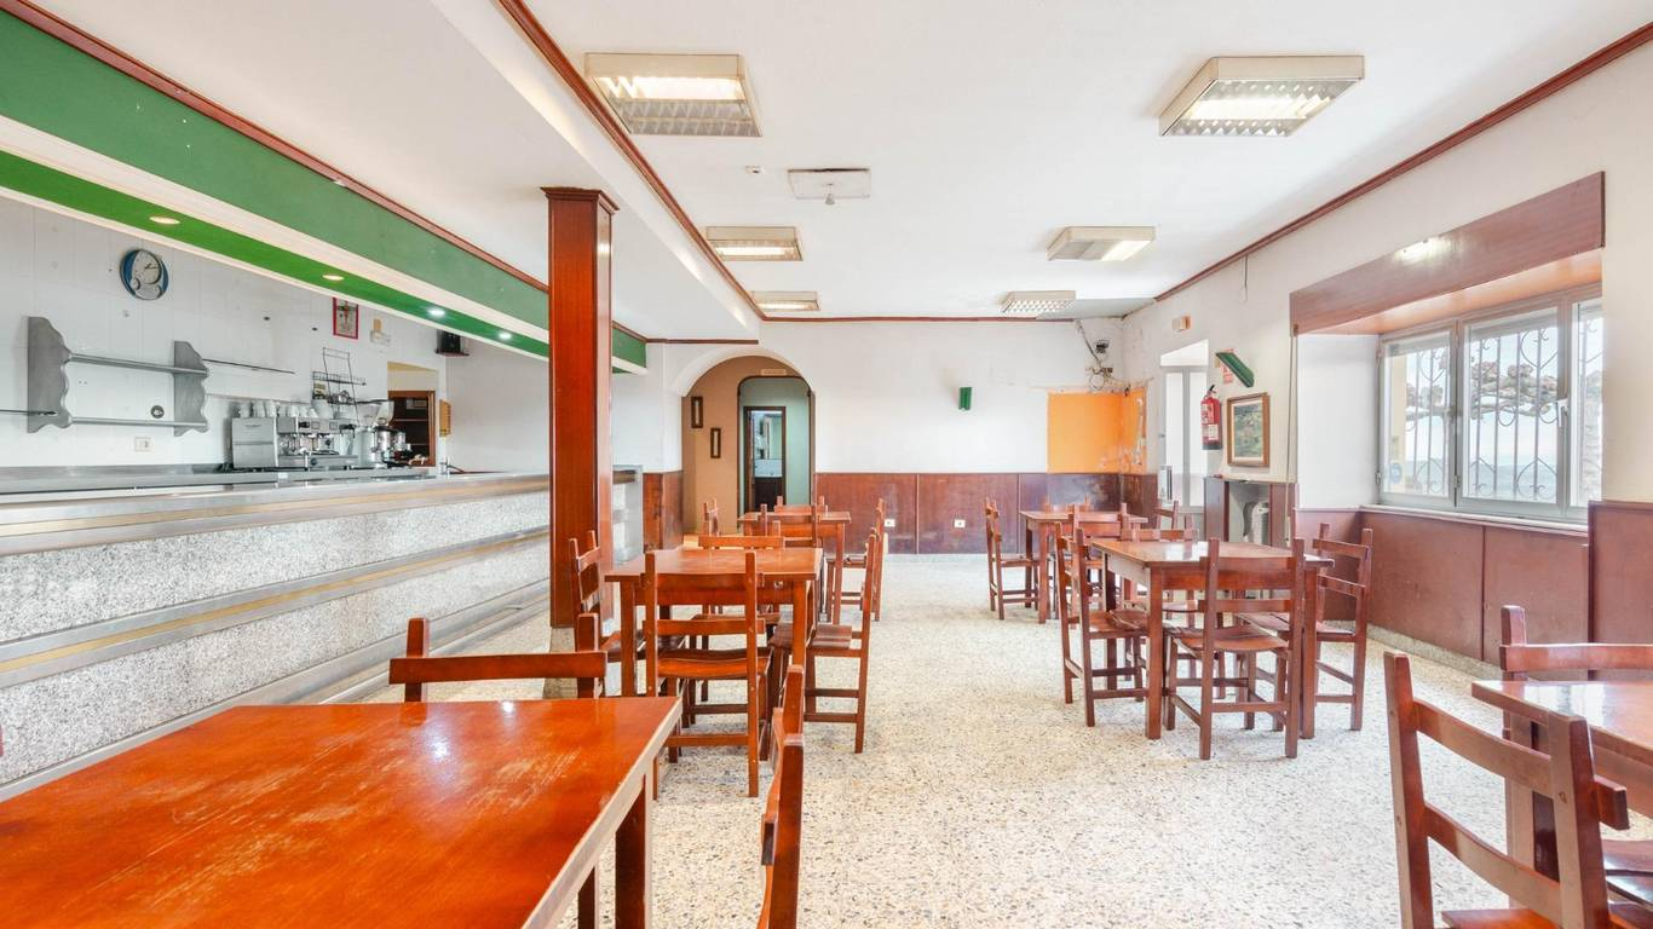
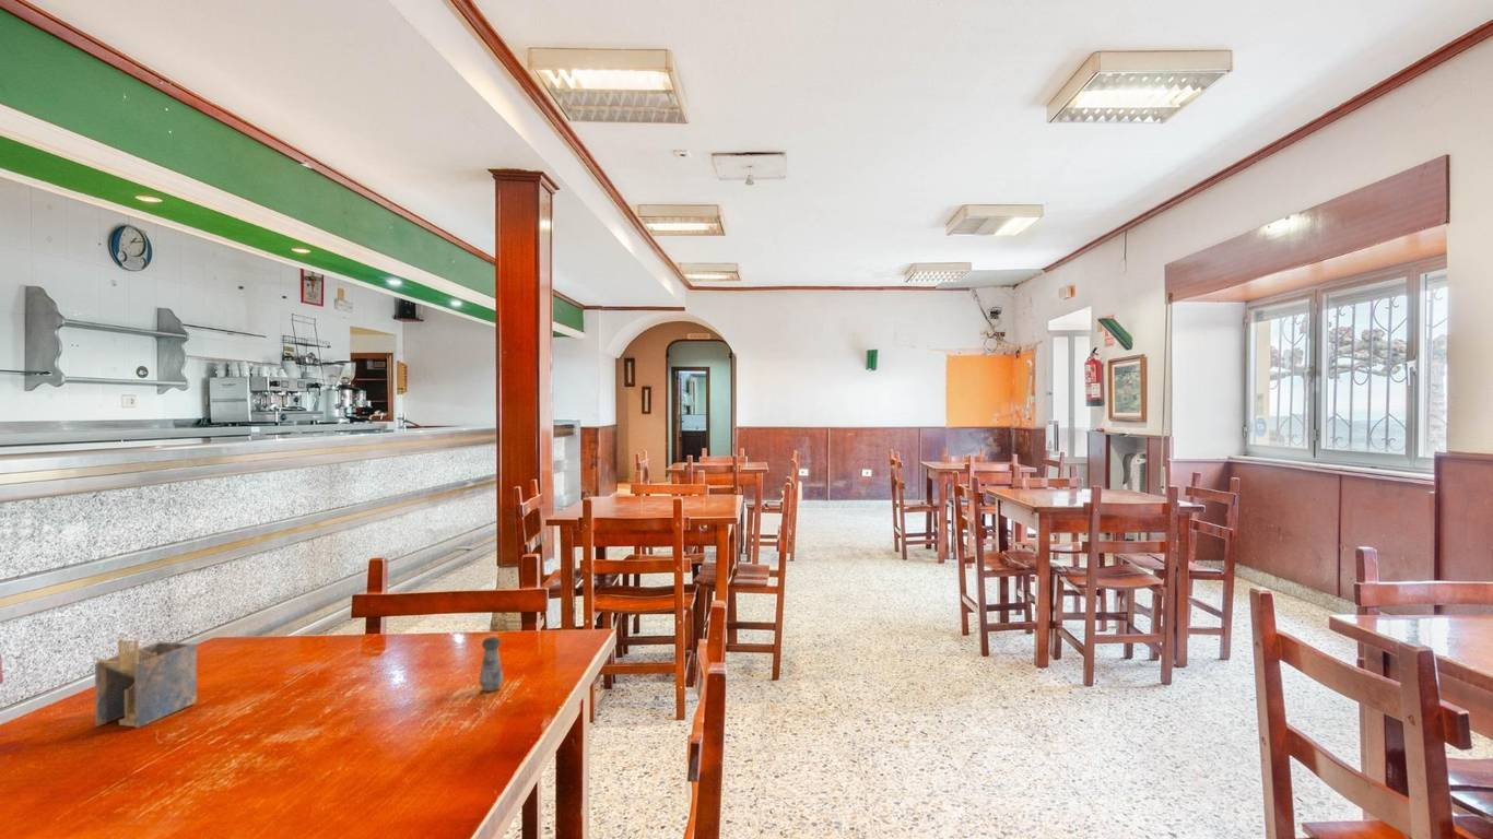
+ napkin holder (148, 672)
+ salt shaker (491, 663)
